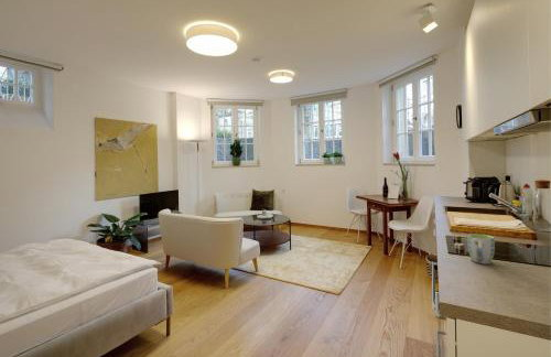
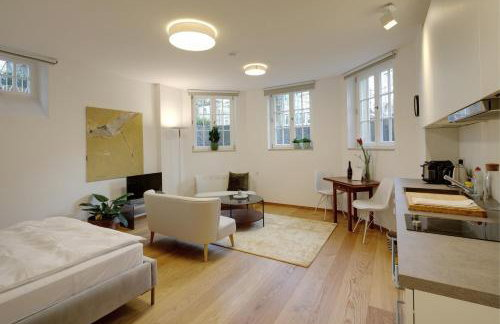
- mug (480, 249)
